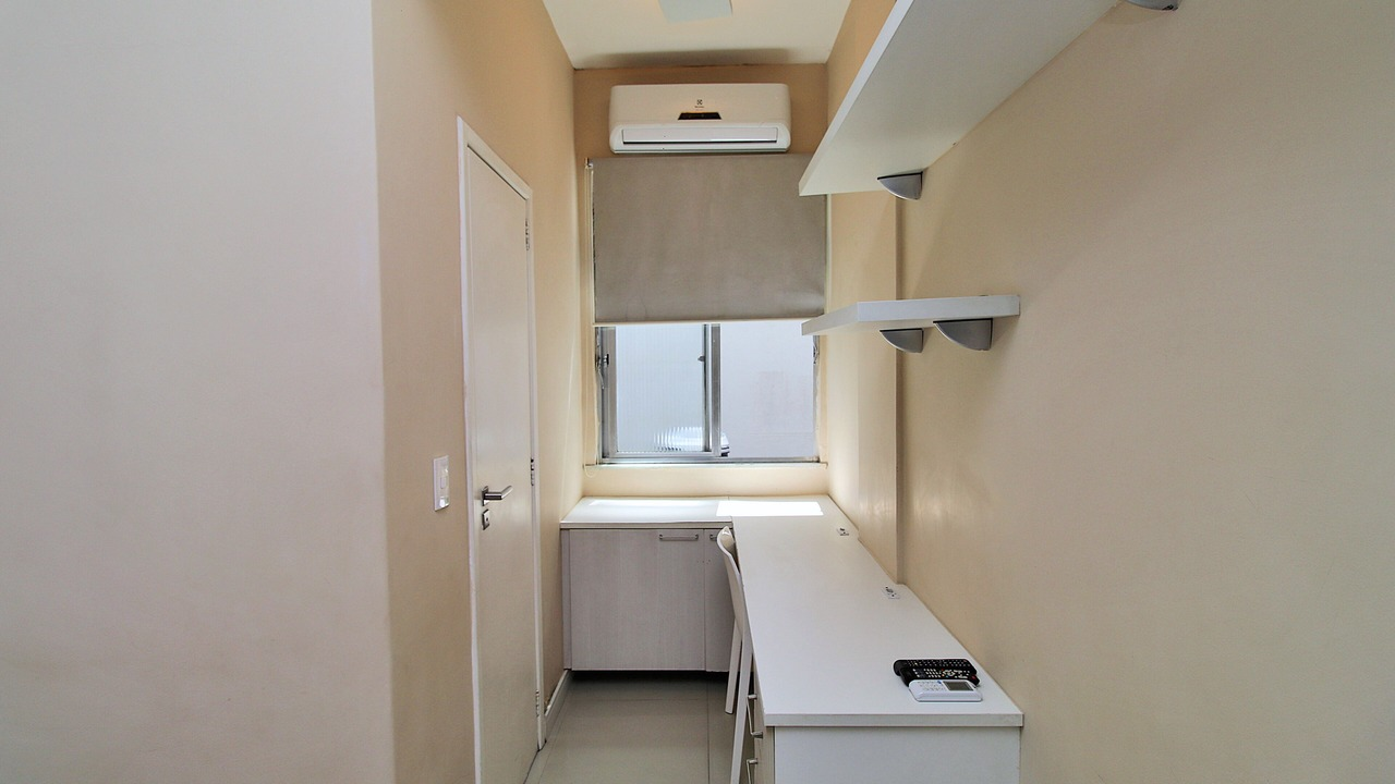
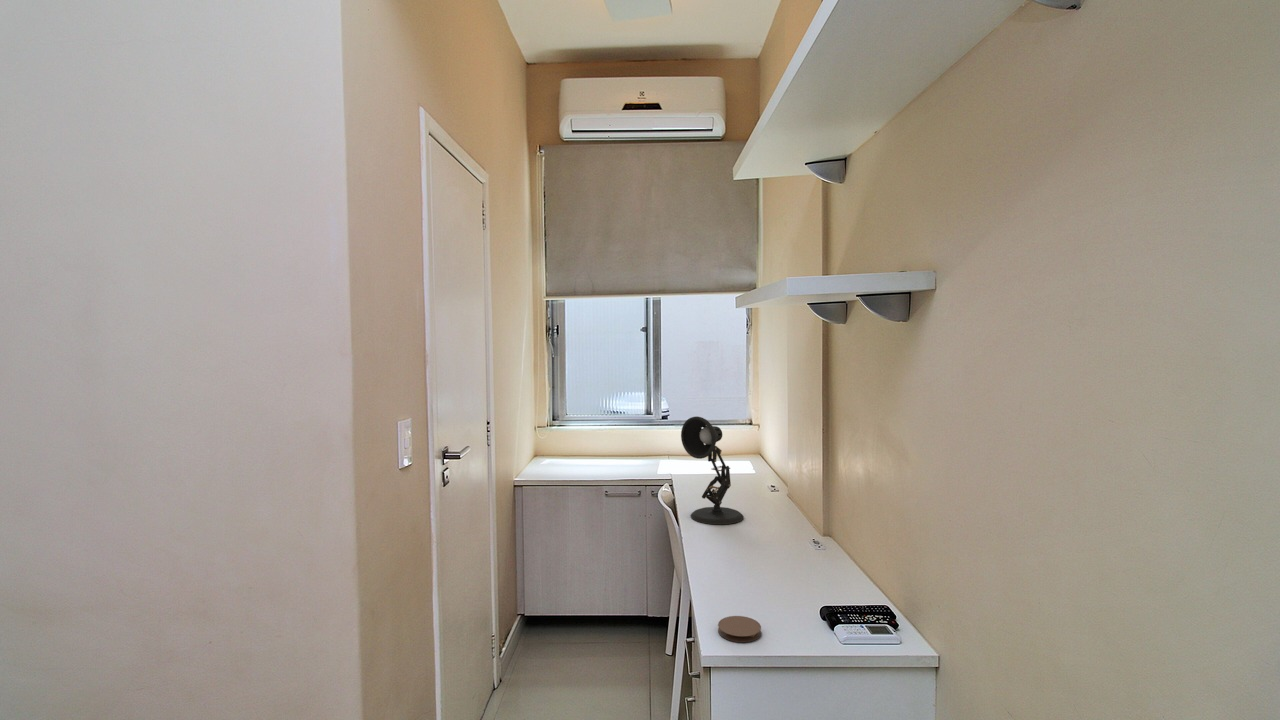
+ desk lamp (715, 465)
+ coaster (739, 628)
